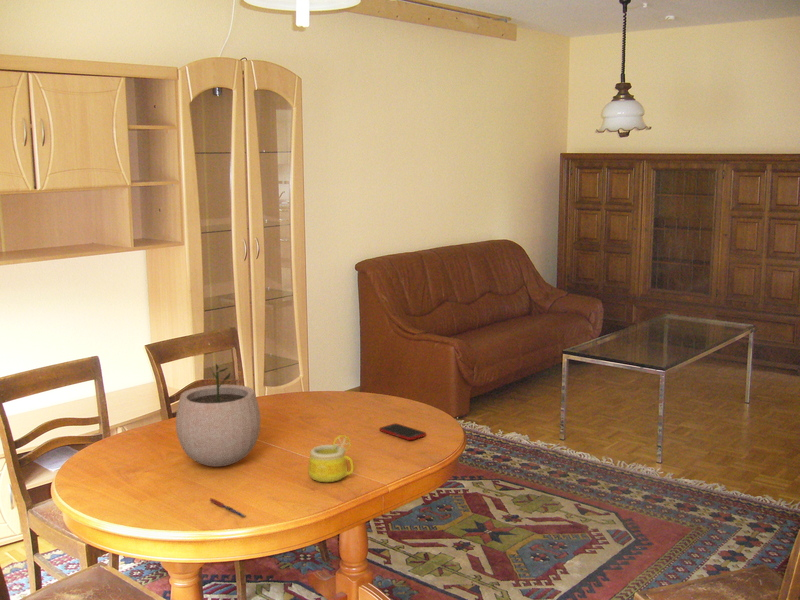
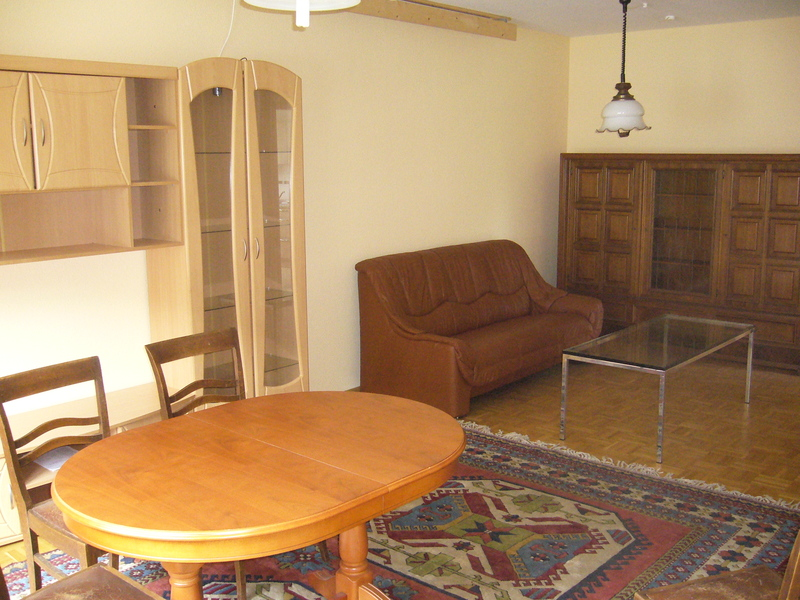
- pen (227, 507)
- cell phone (402, 431)
- plant pot (218, 412)
- mug (331, 457)
